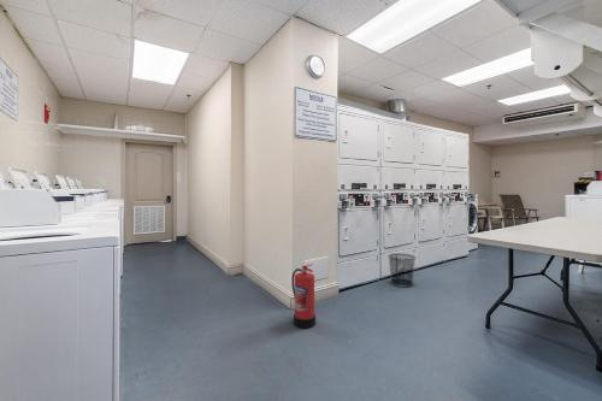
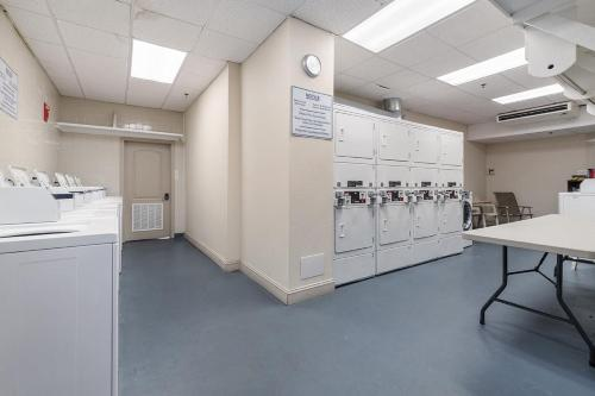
- waste bin (401, 270)
- fire extinguisher (301, 290)
